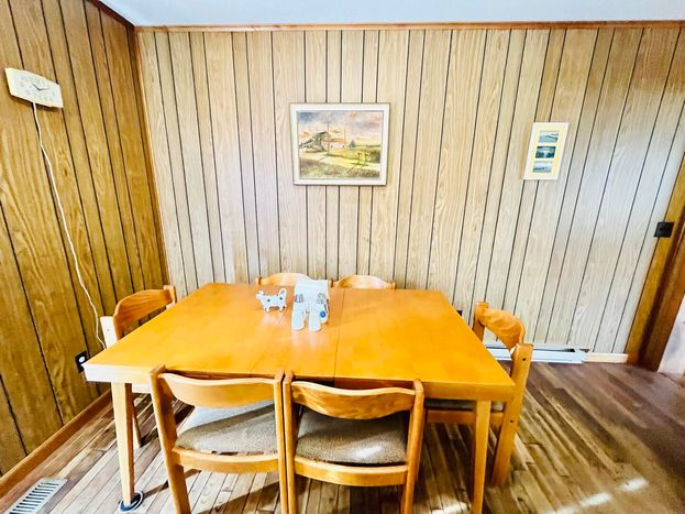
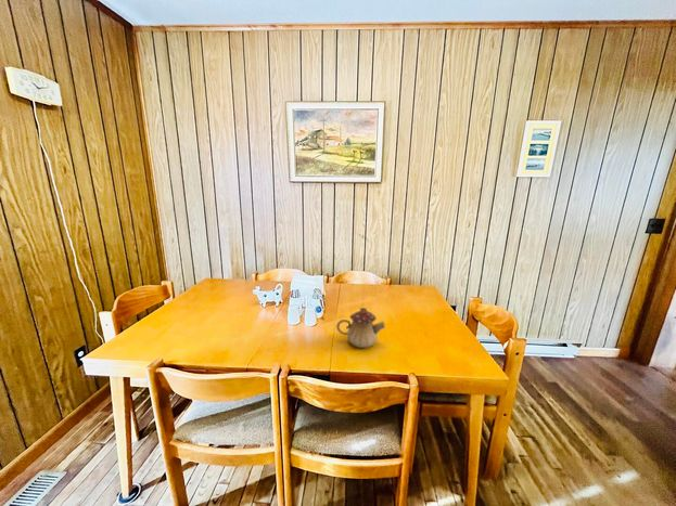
+ teapot (360, 324)
